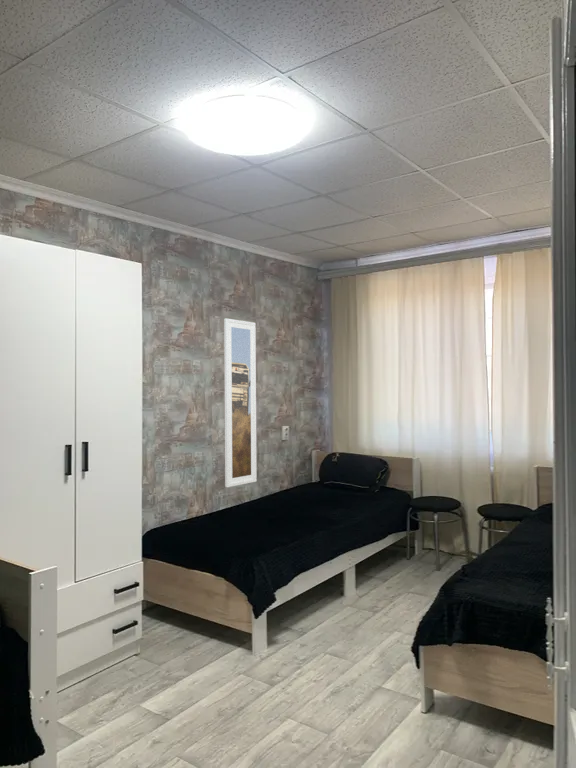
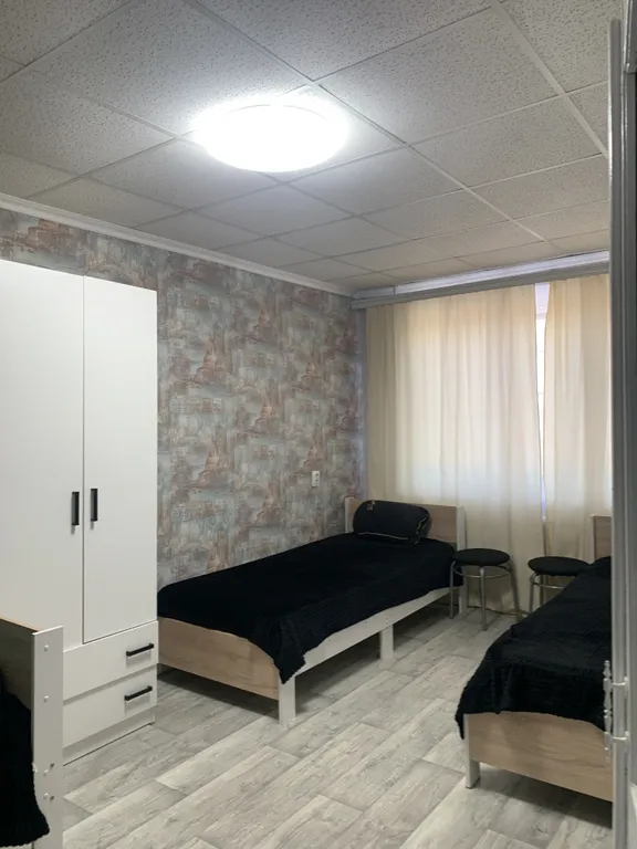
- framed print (240, 402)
